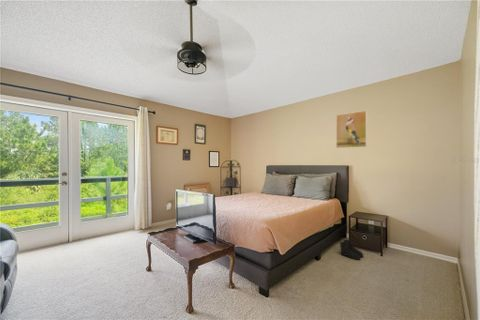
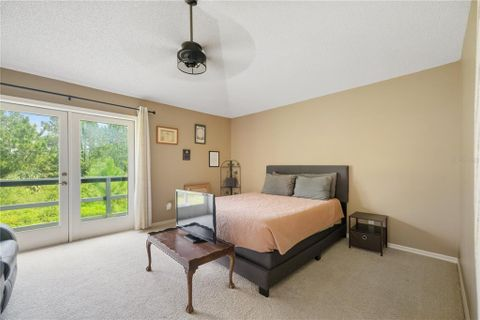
- boots (351, 248)
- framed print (350, 130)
